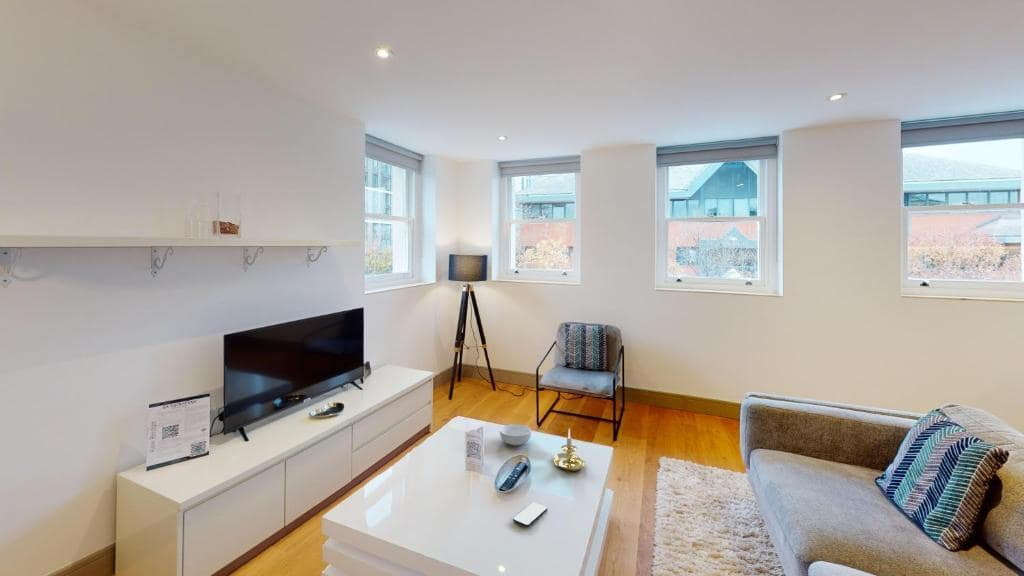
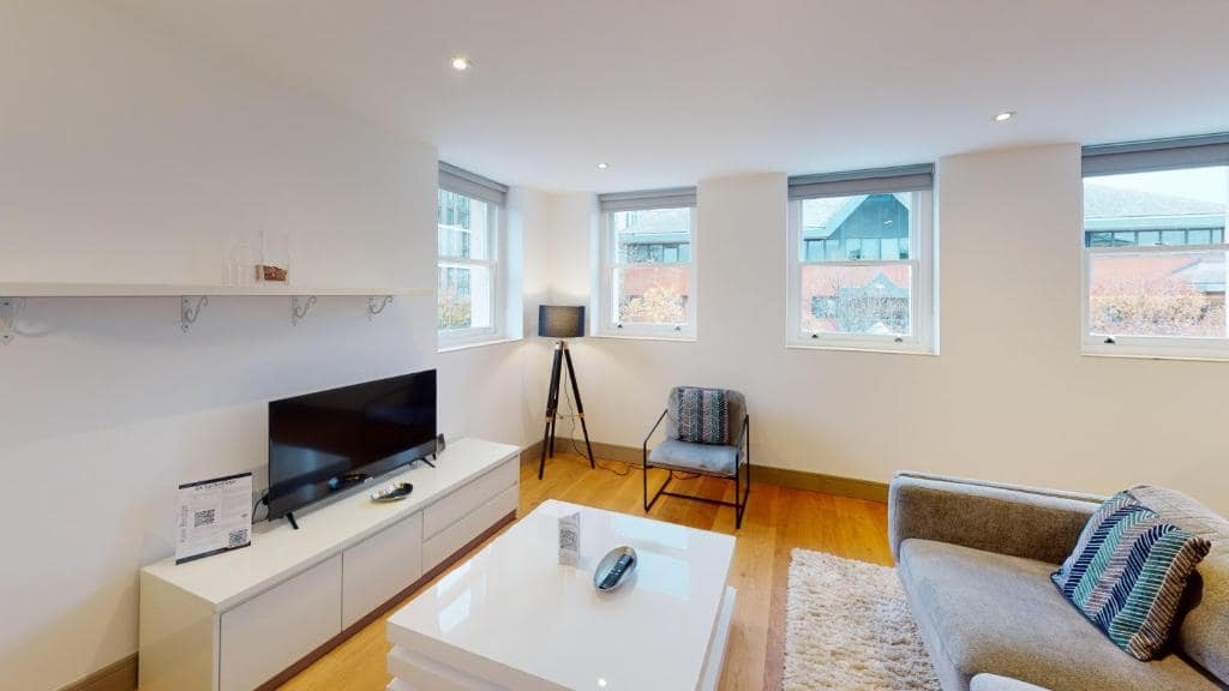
- smartphone (530, 514)
- cereal bowl (515, 436)
- candle holder (570, 447)
